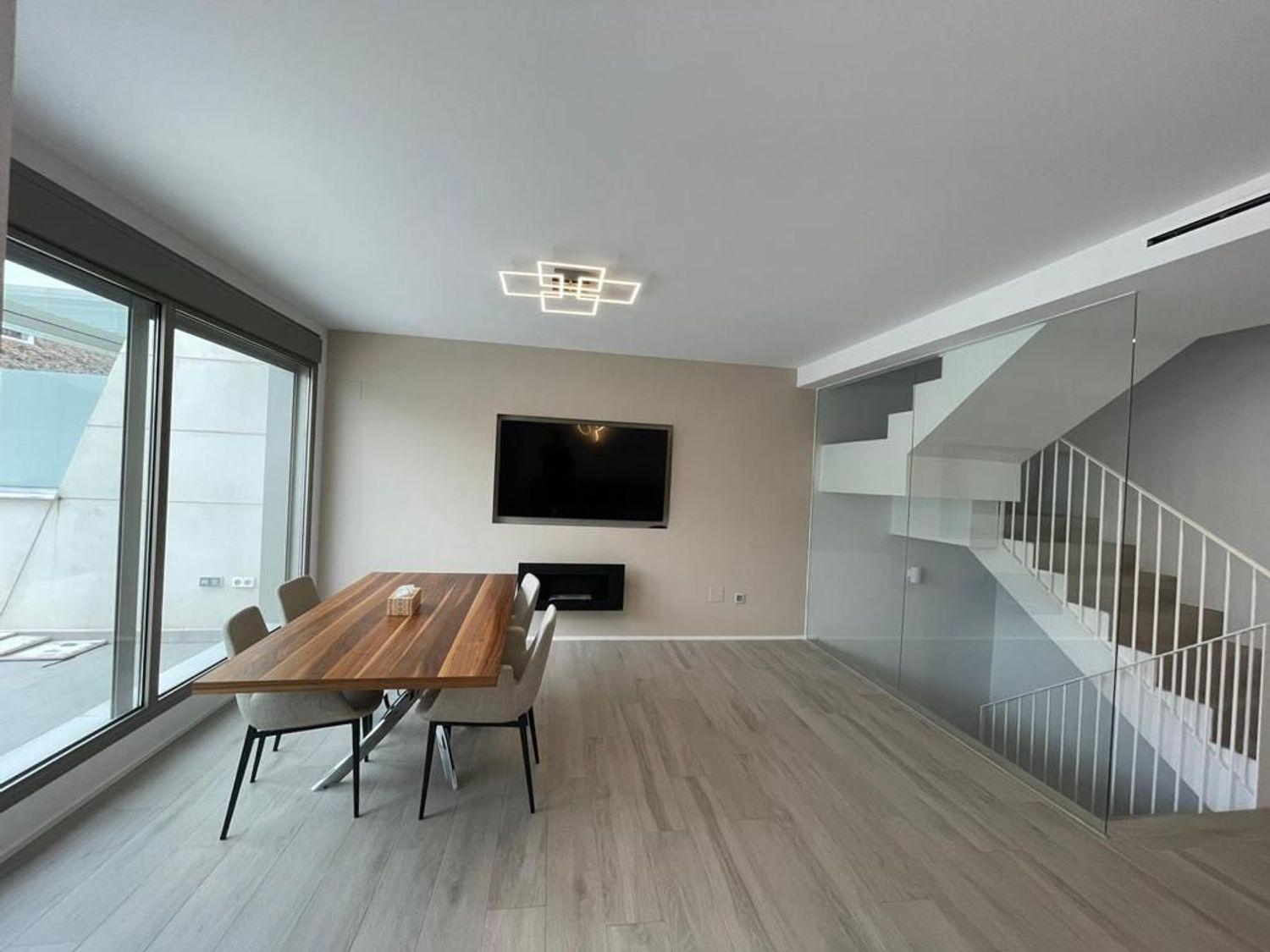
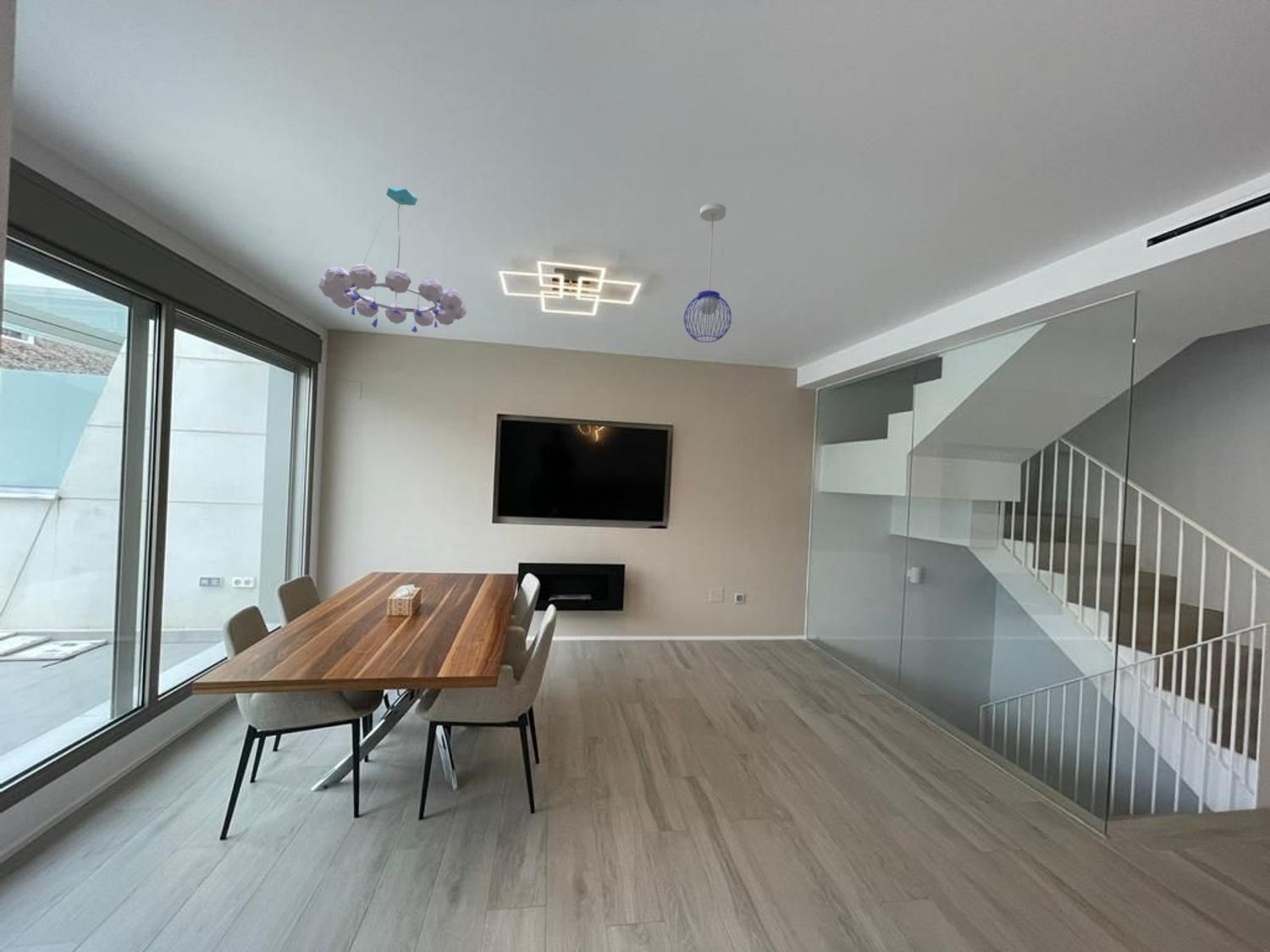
+ chandelier (398, 258)
+ pendant light (710, 274)
